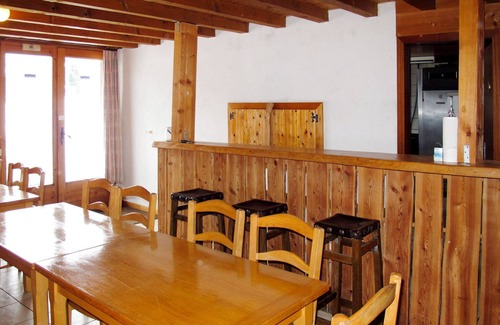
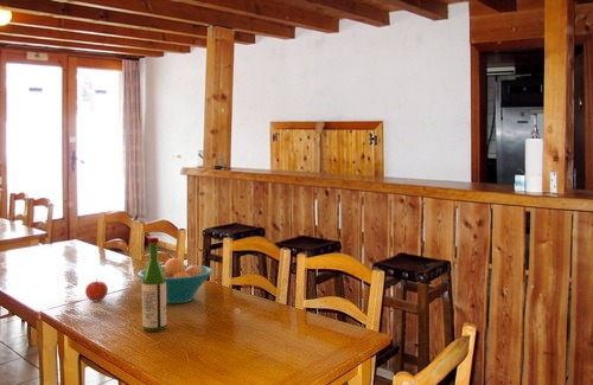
+ wine bottle (153, 283)
+ fruit bowl (176, 278)
+ apple (96, 289)
